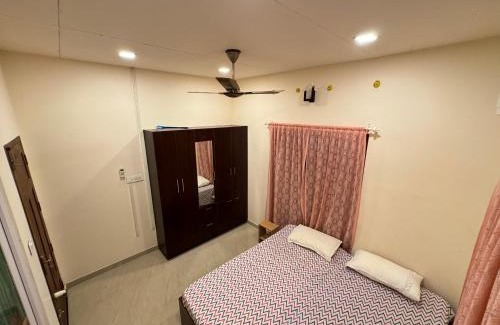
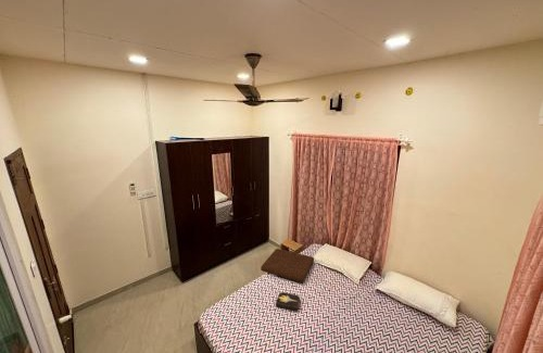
+ cushion (288, 263)
+ hardback book (288, 300)
